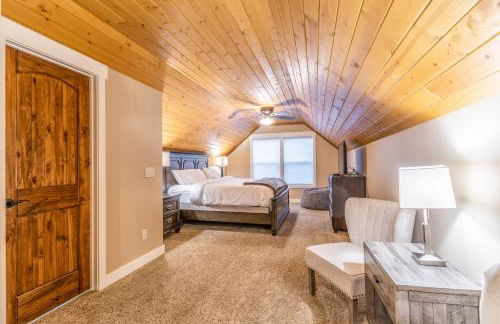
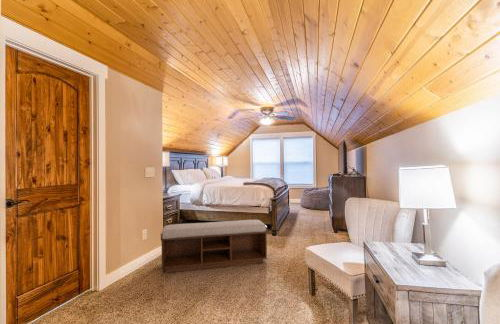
+ bench (215, 243)
